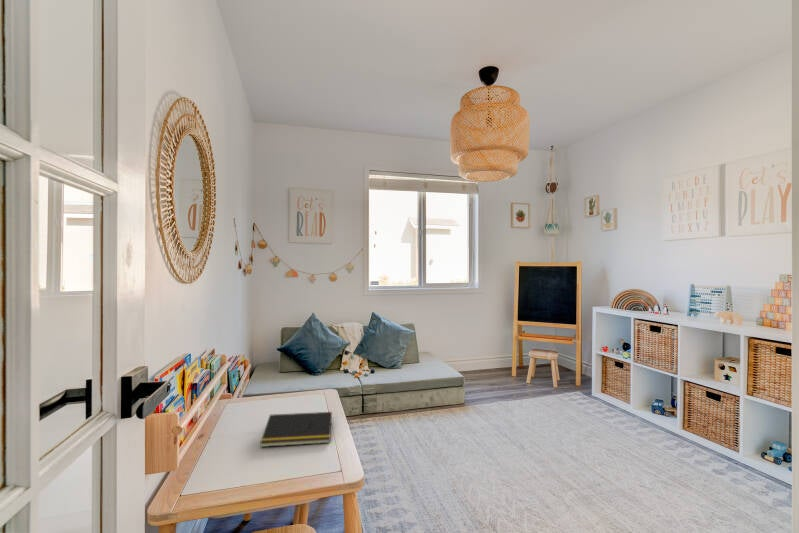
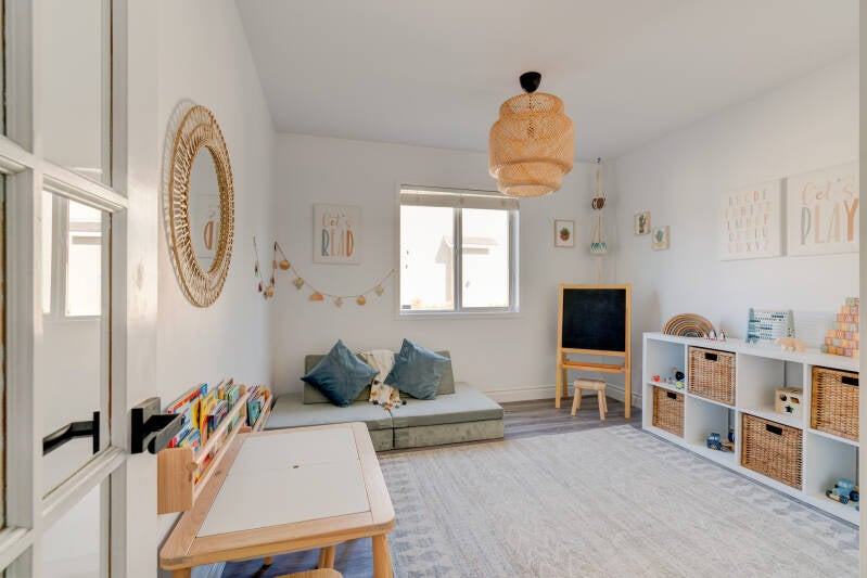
- notepad (298, 428)
